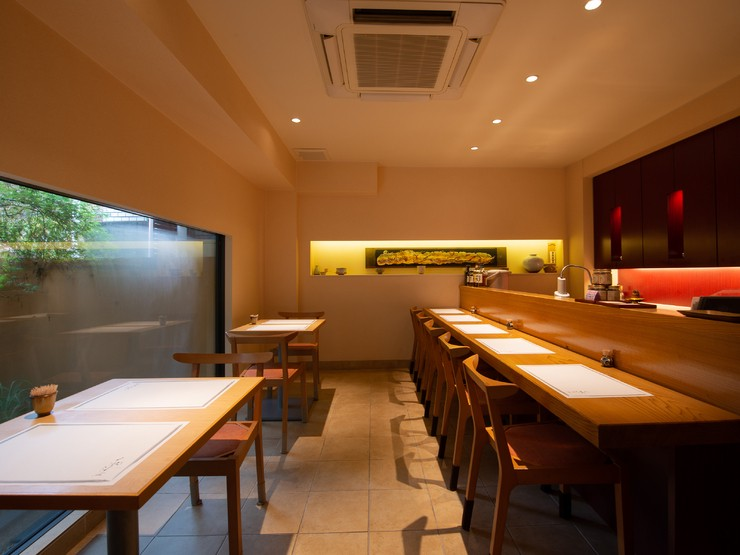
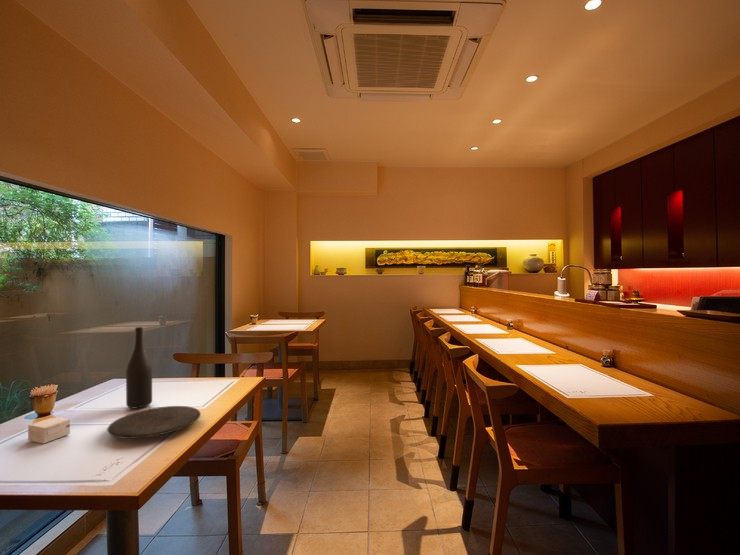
+ wine bottle (139, 366)
+ small box (49, 429)
+ plate (156, 423)
